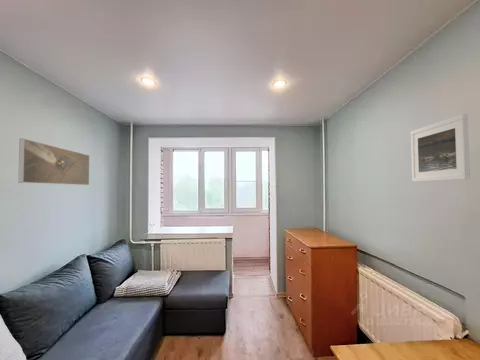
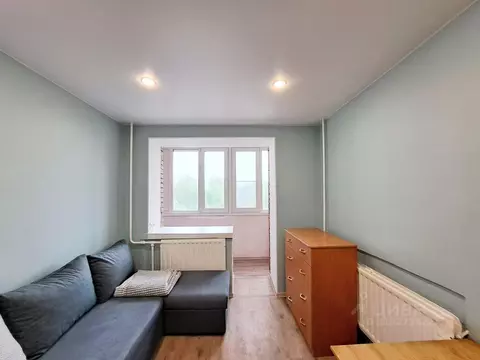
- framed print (436, 152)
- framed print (60, 166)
